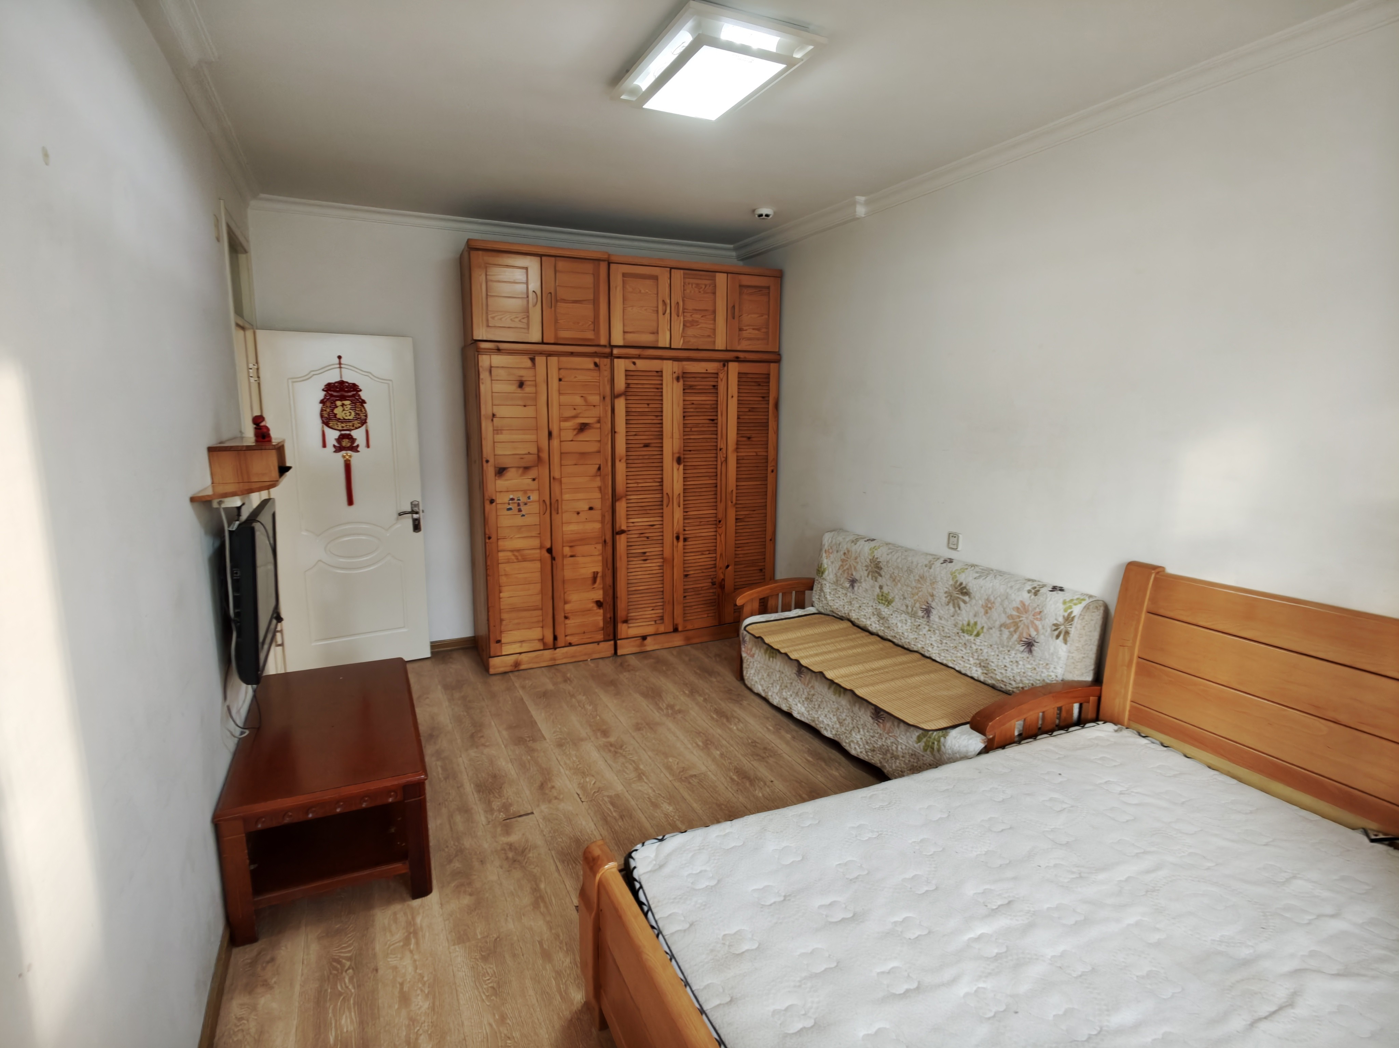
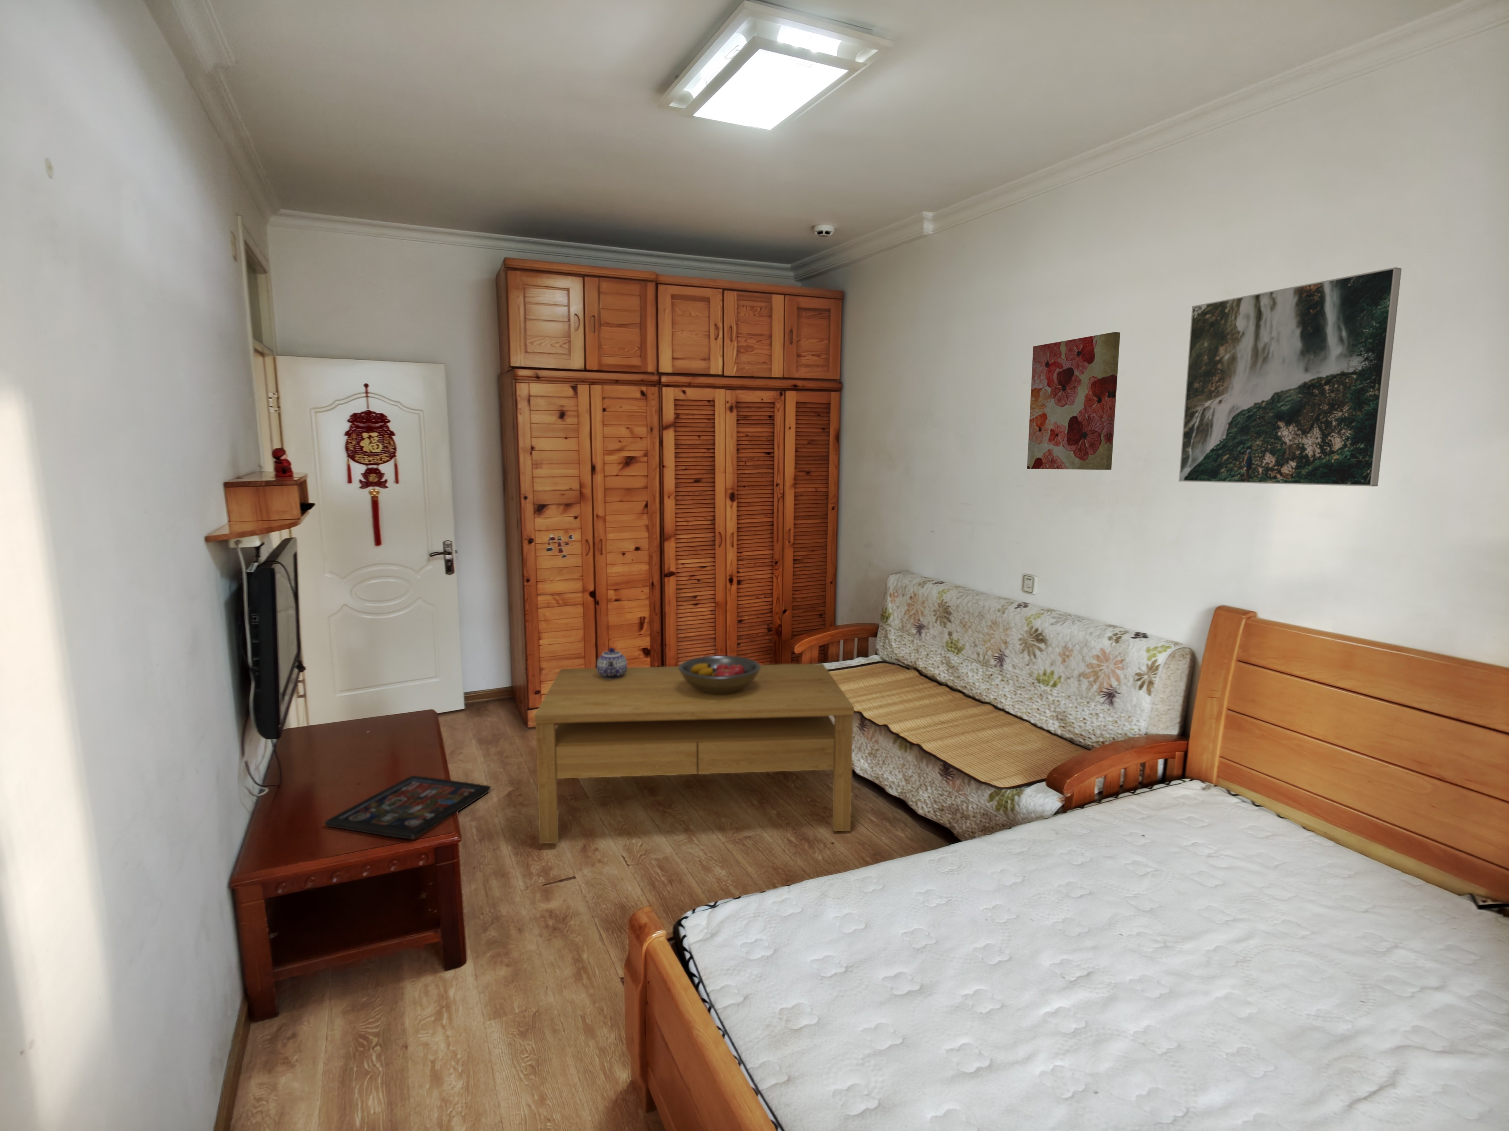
+ fruit bowl (720, 674)
+ wall art (1071, 405)
+ teapot (612, 662)
+ coffee table (695, 744)
+ decorative tray (412, 804)
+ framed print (1276, 388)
